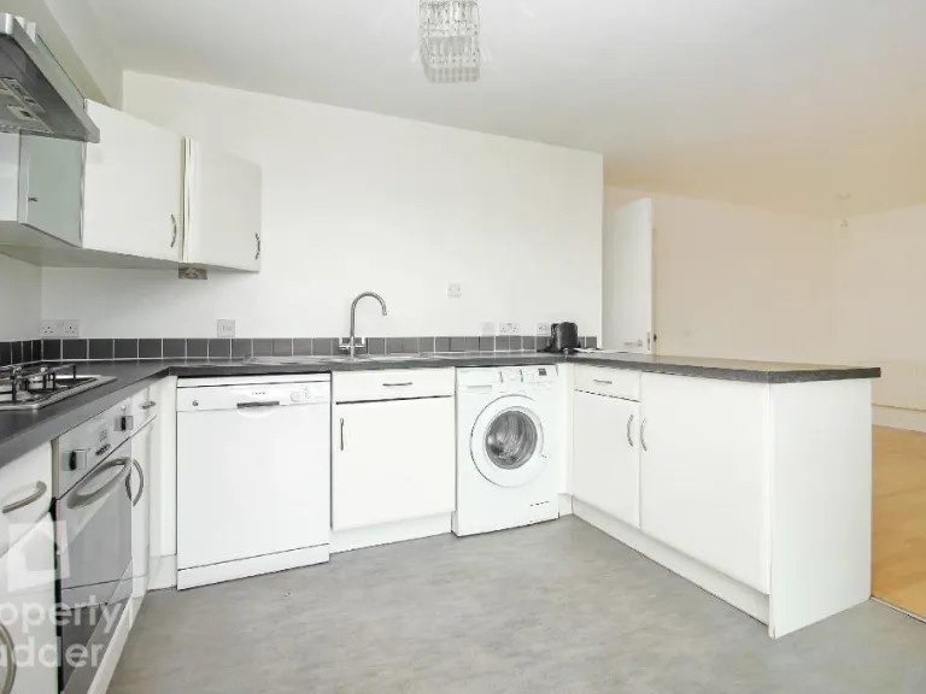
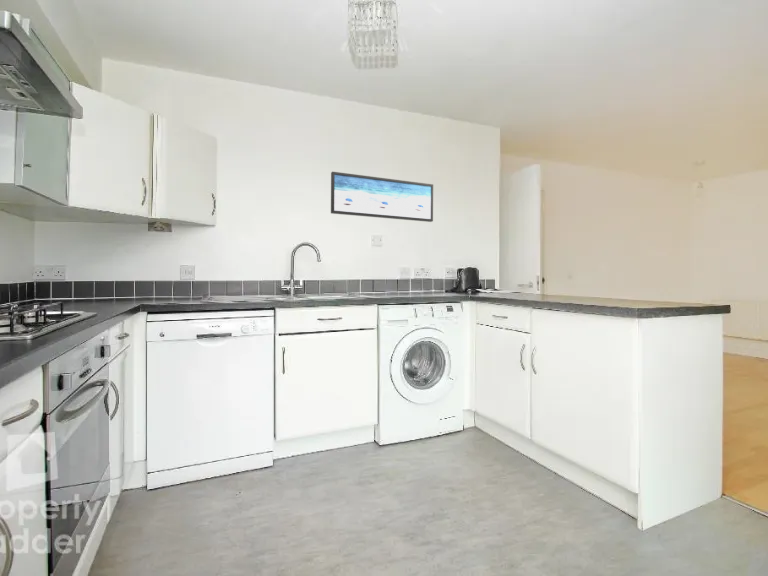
+ wall art (384, 198)
